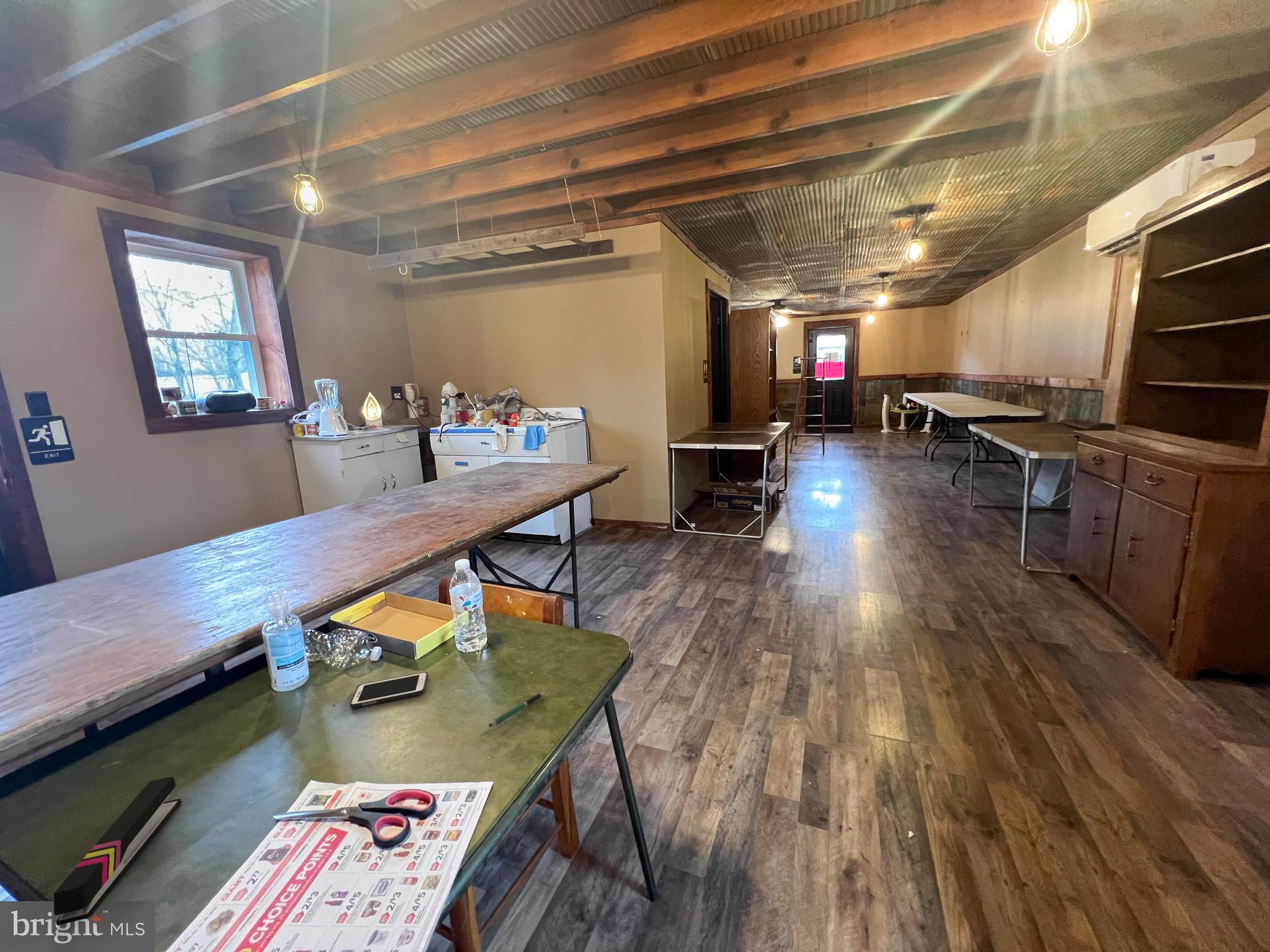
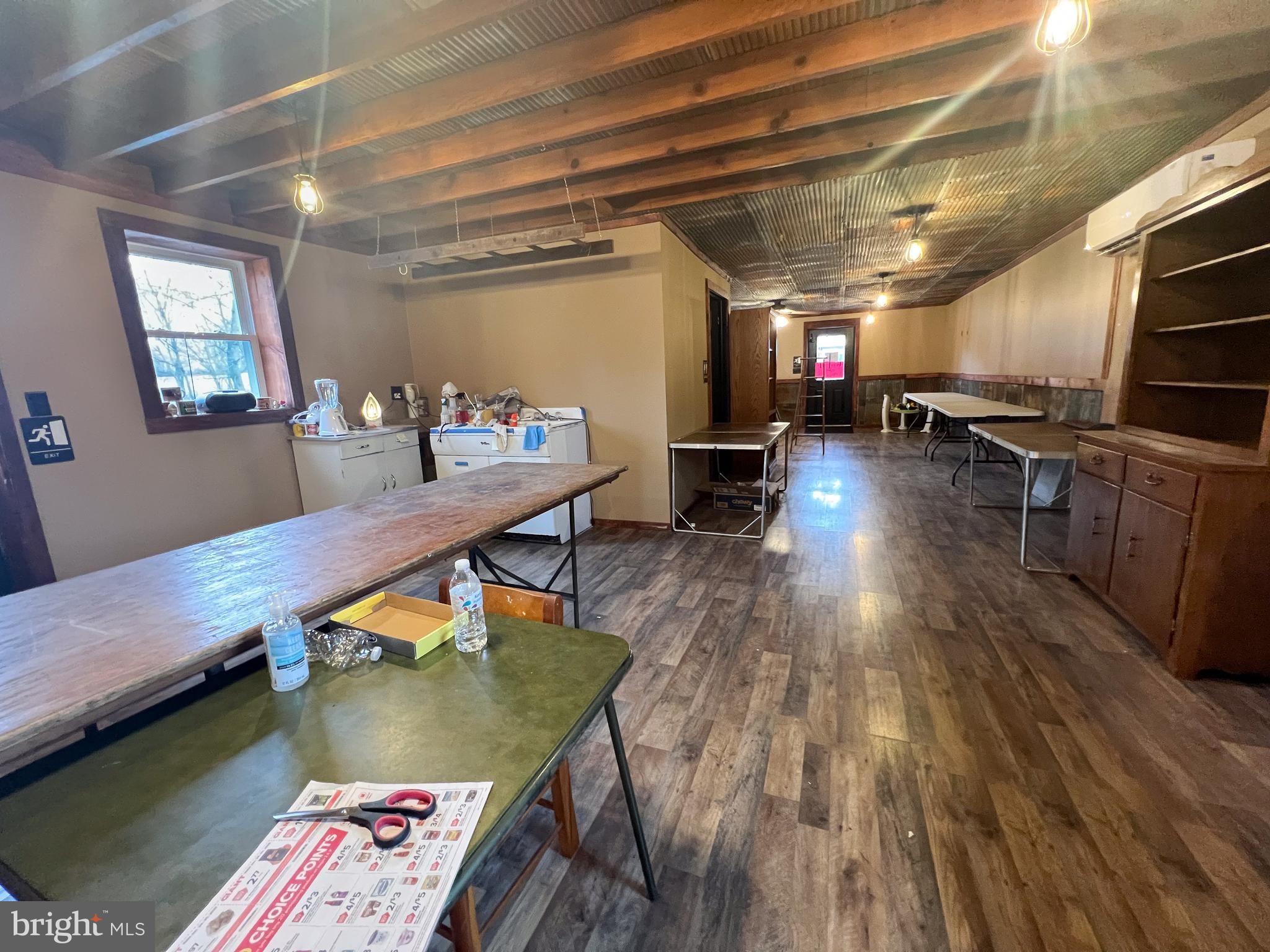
- stapler (123, 840)
- cell phone (391, 689)
- pen (518, 708)
